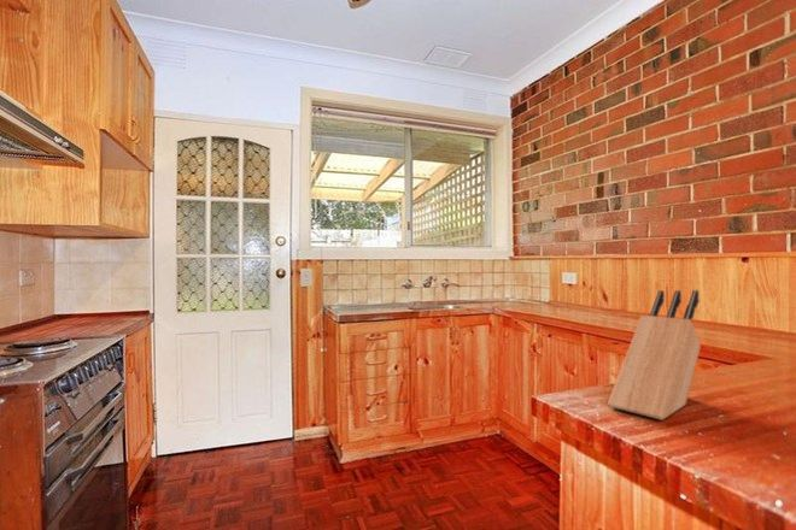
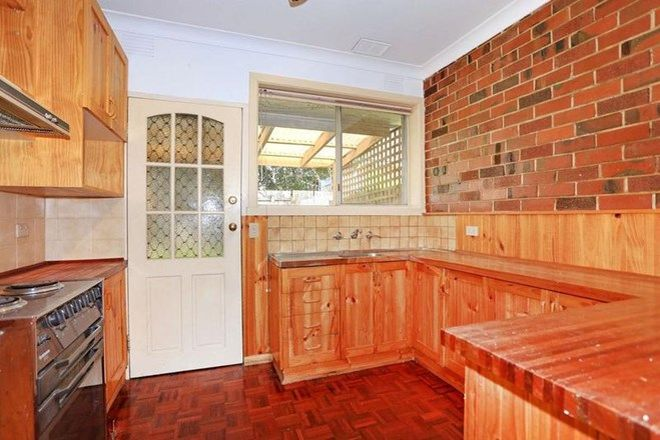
- knife block (660, 344)
